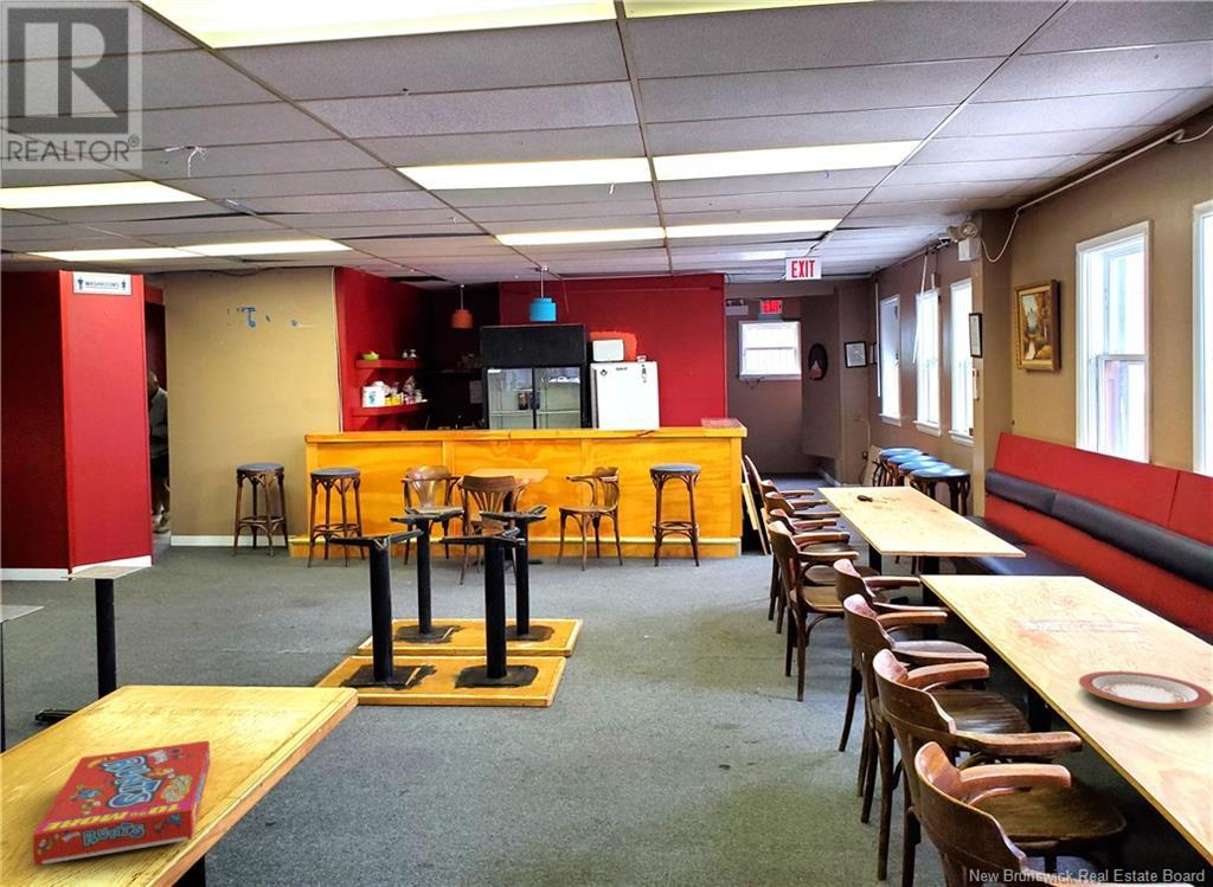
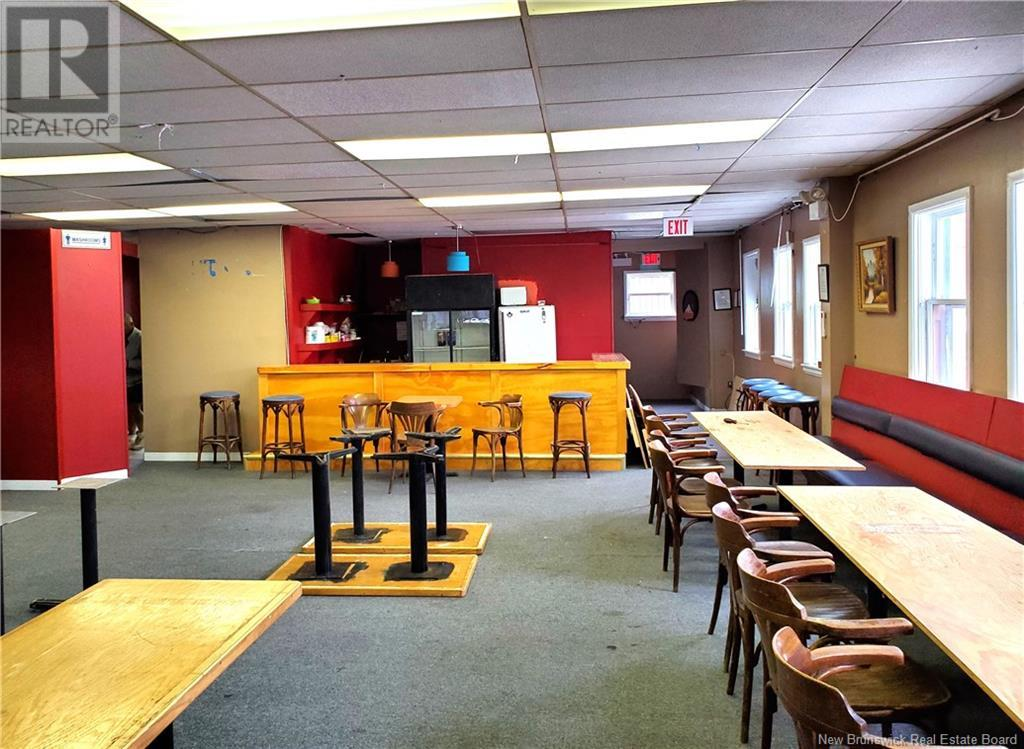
- snack box (133, 795)
- plate (1143, 692)
